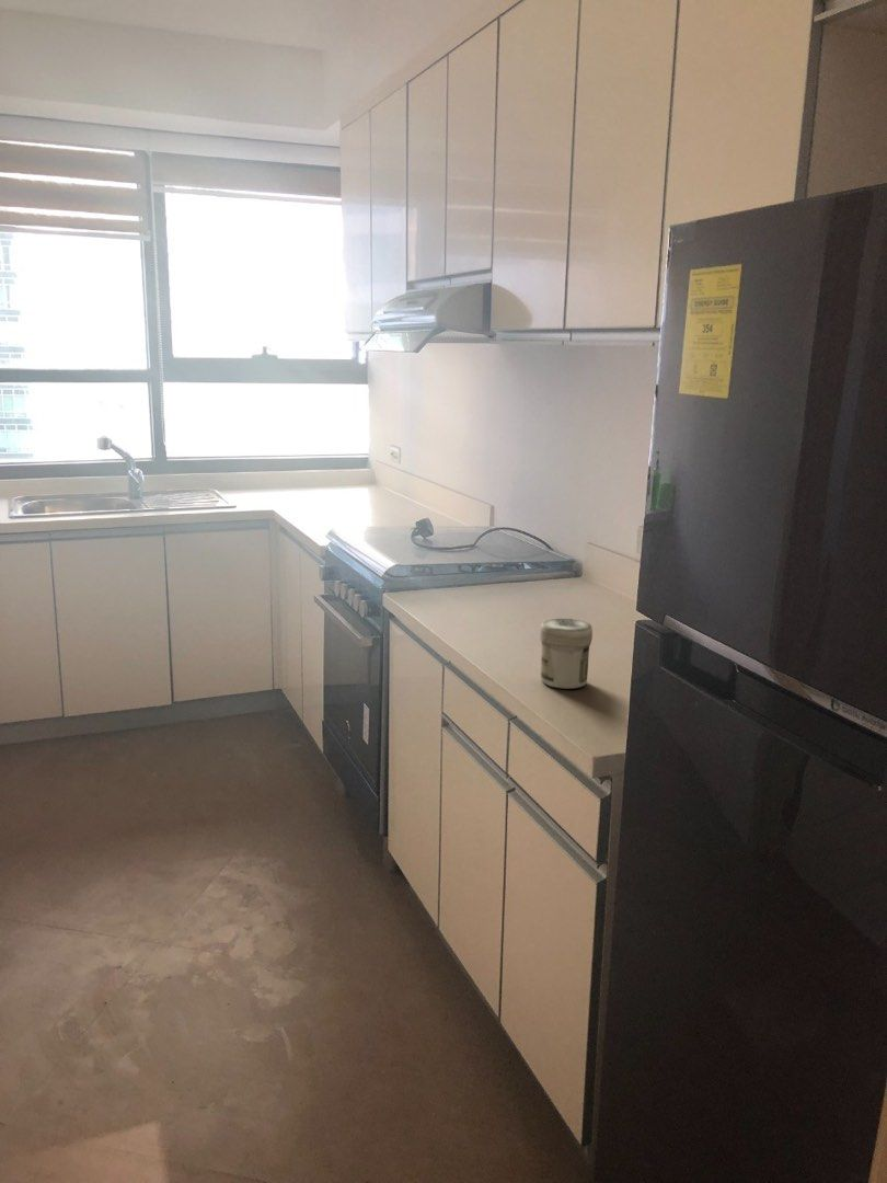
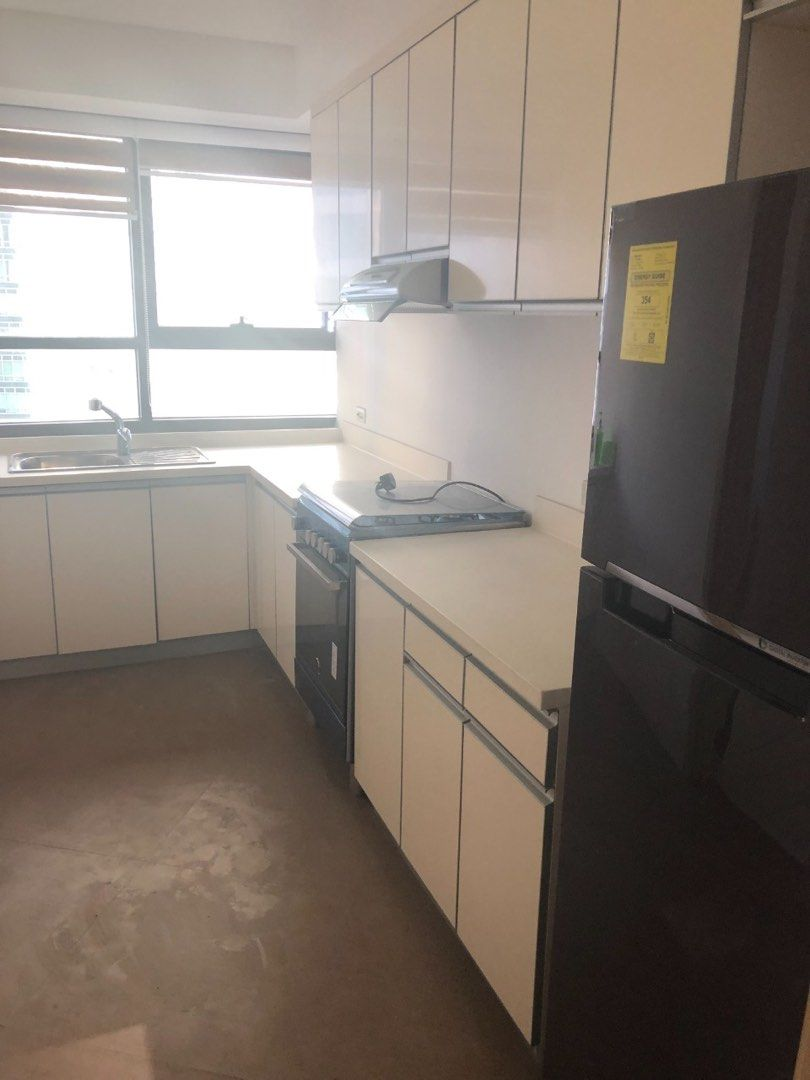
- jar (565, 653)
